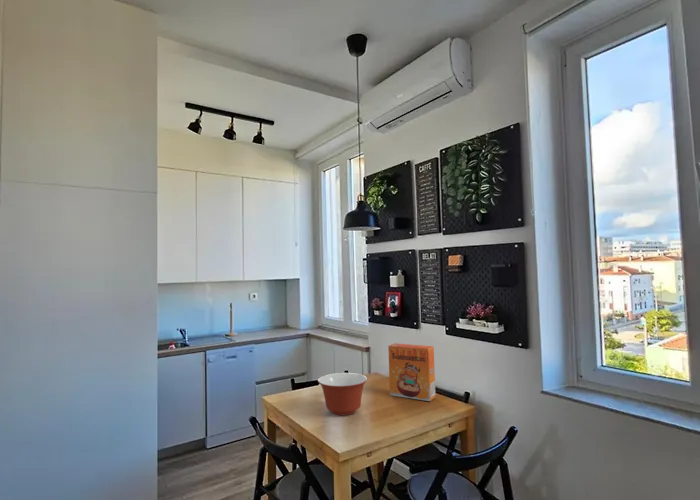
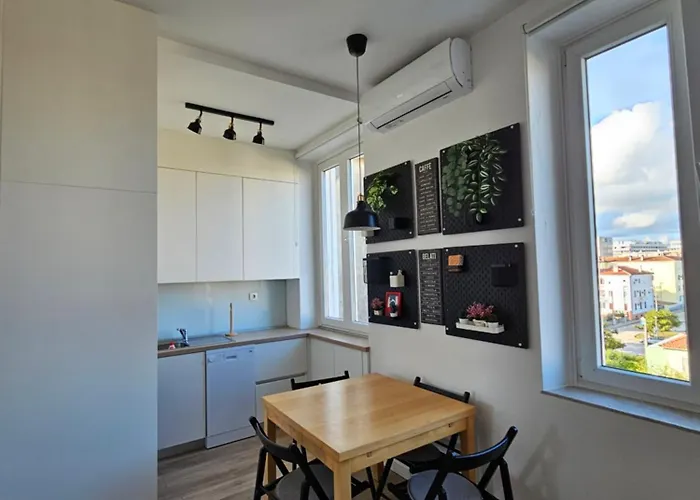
- cereal box (411, 370)
- mixing bowl (343, 394)
